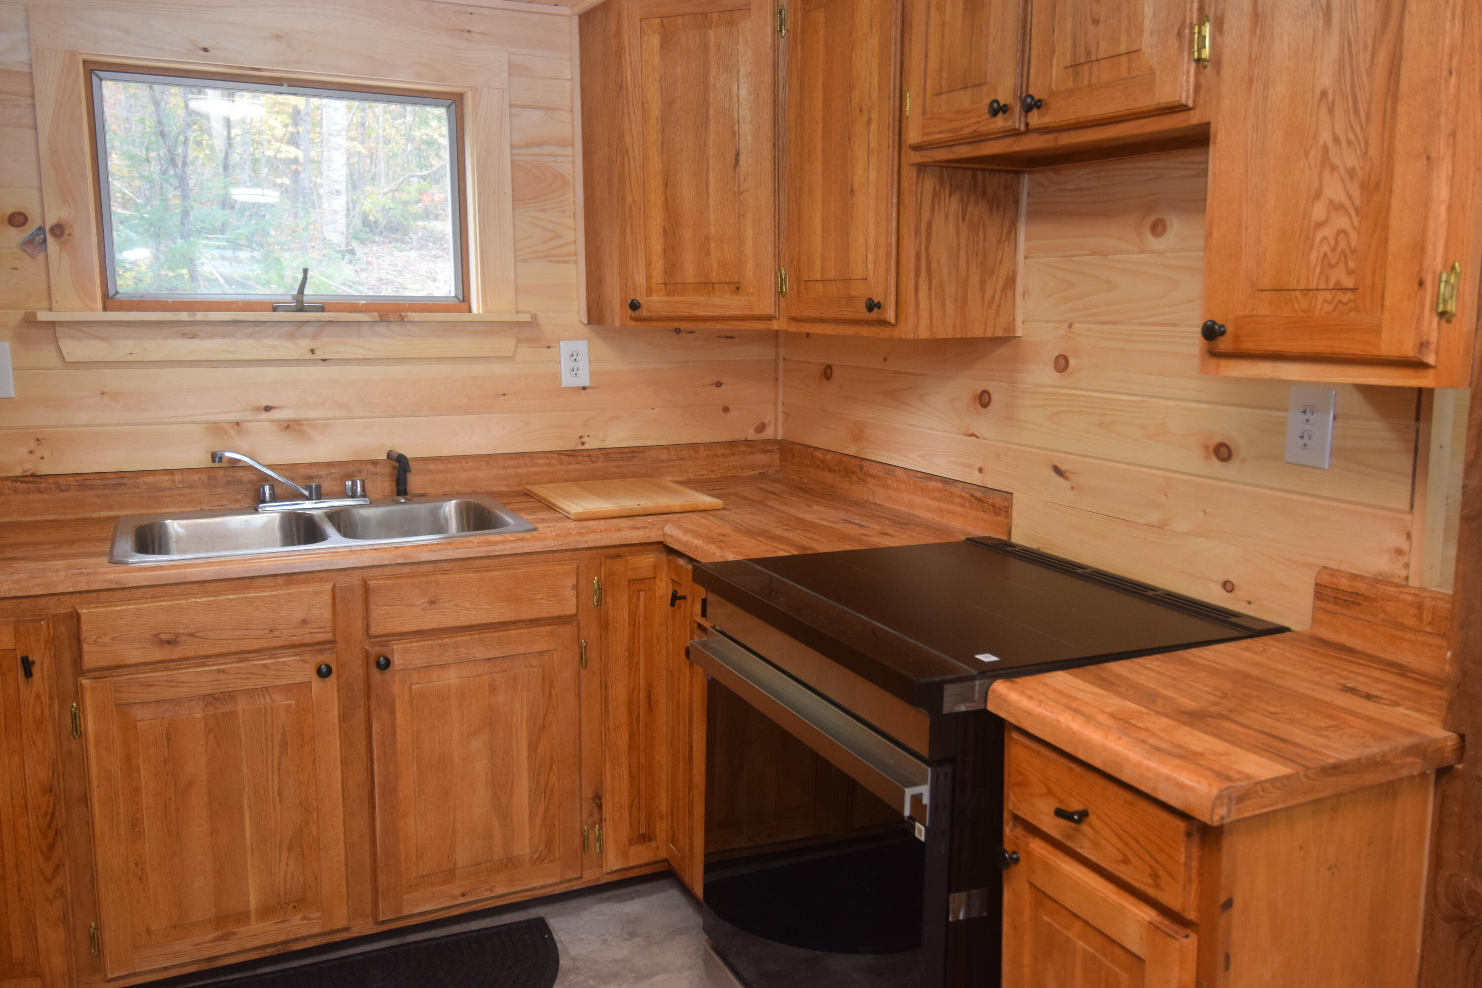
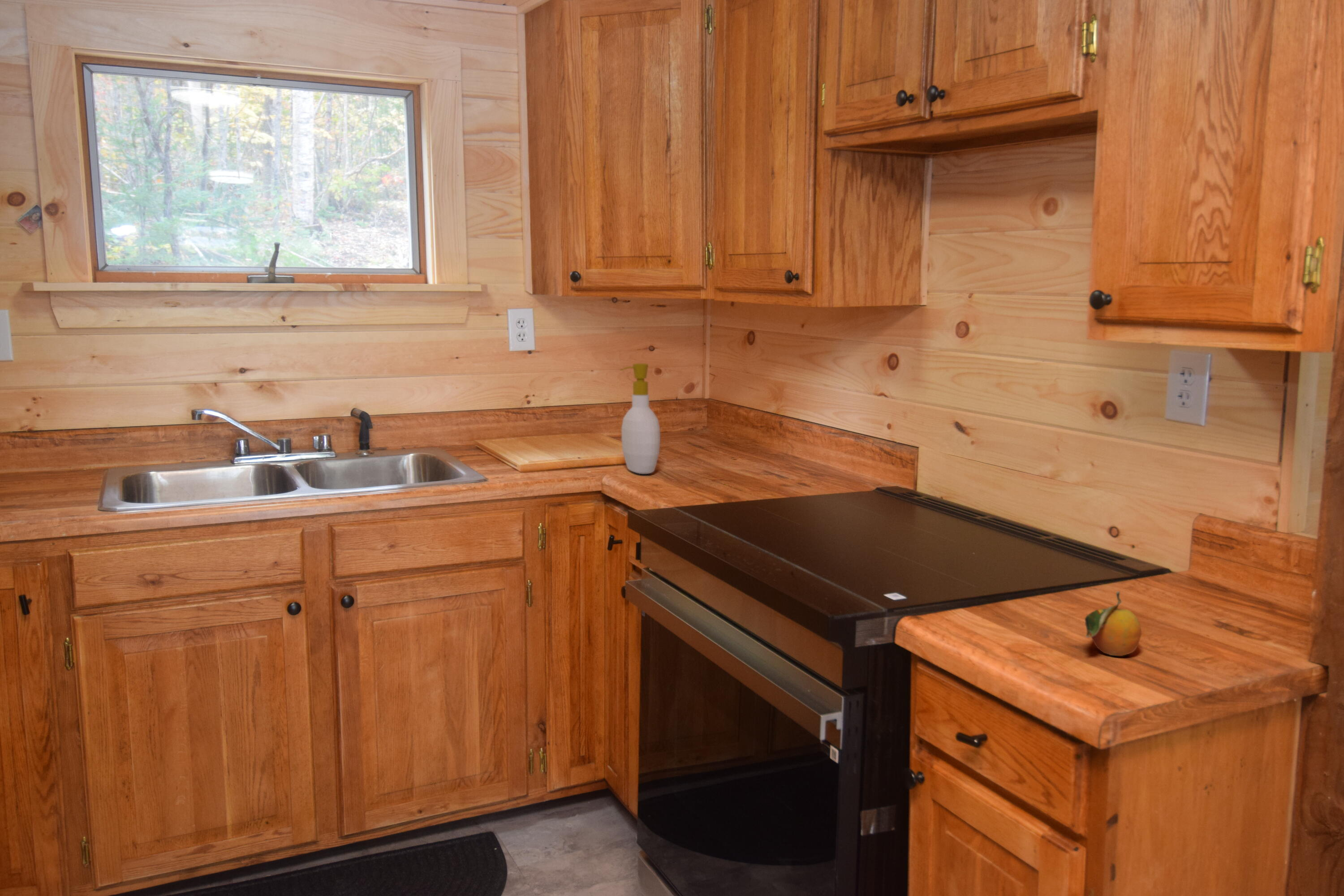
+ fruit (1107, 624)
+ soap bottle (639, 418)
